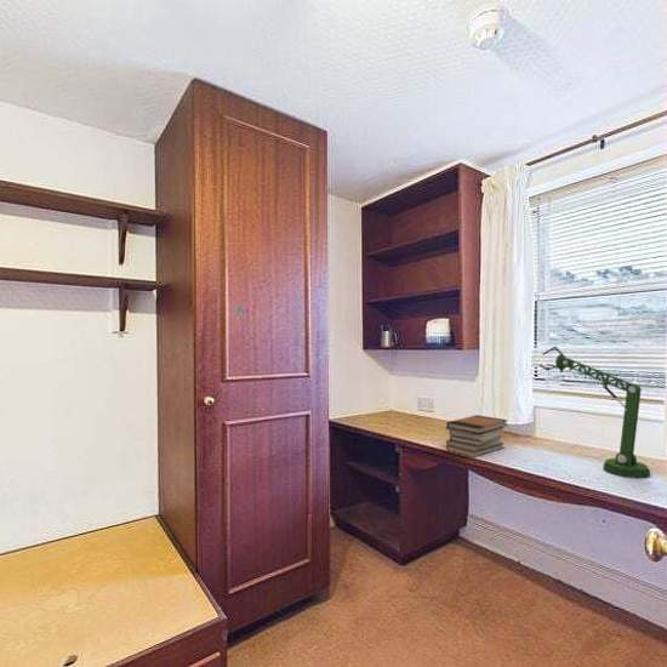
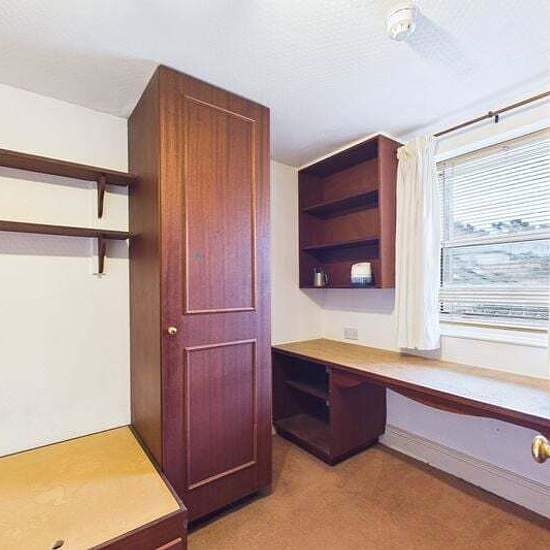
- desk lamp (603, 387)
- book stack (477, 434)
